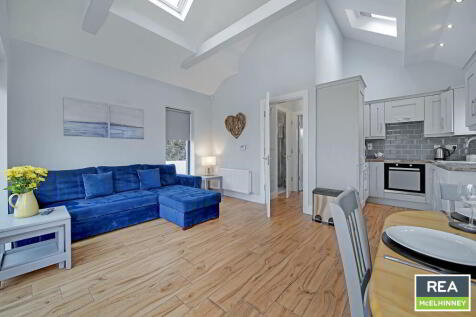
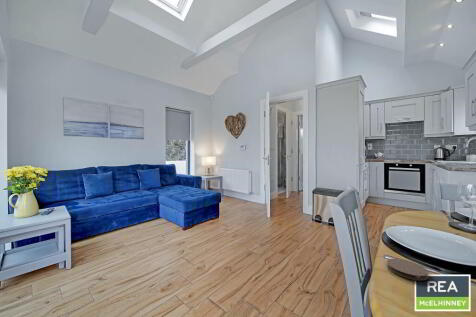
+ coaster (406, 268)
